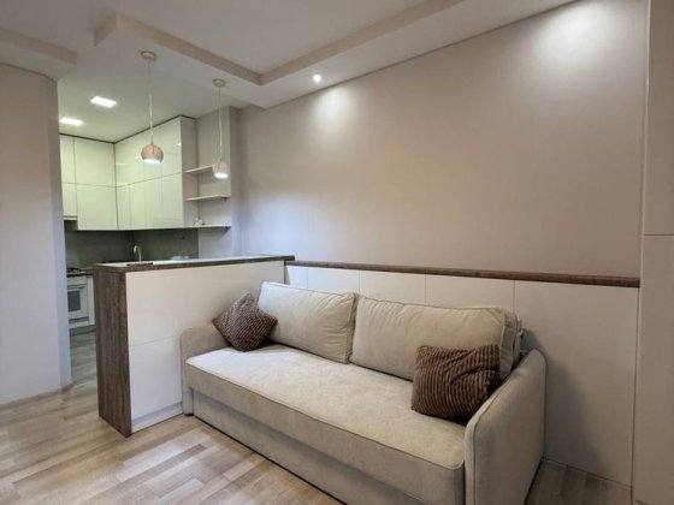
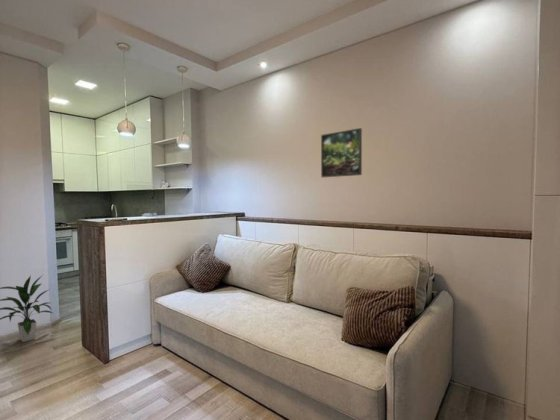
+ indoor plant (25, 308)
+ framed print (340, 154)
